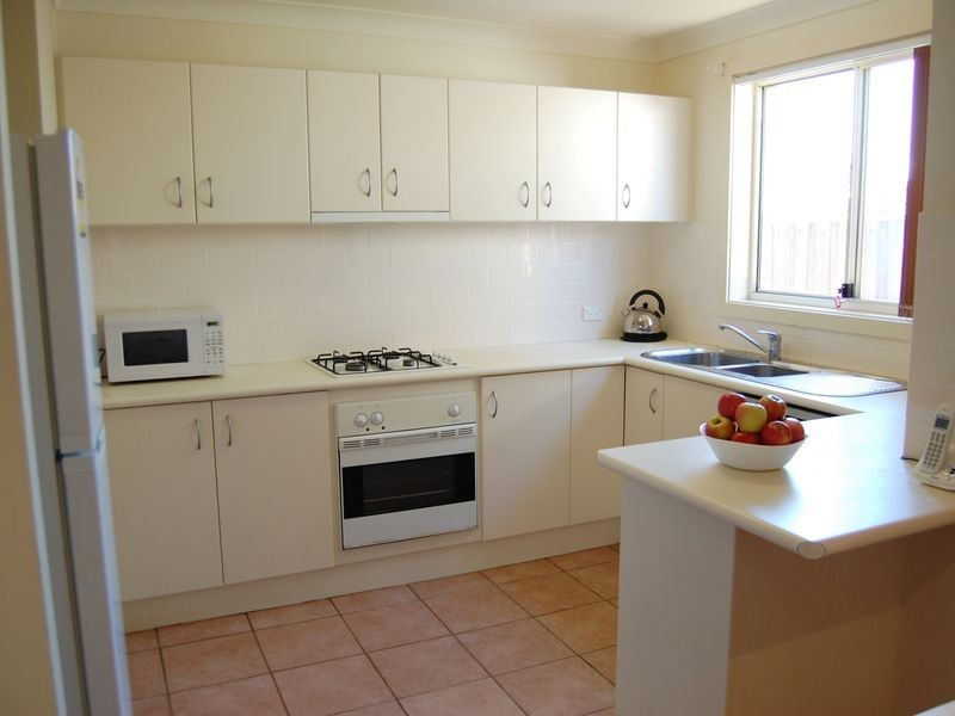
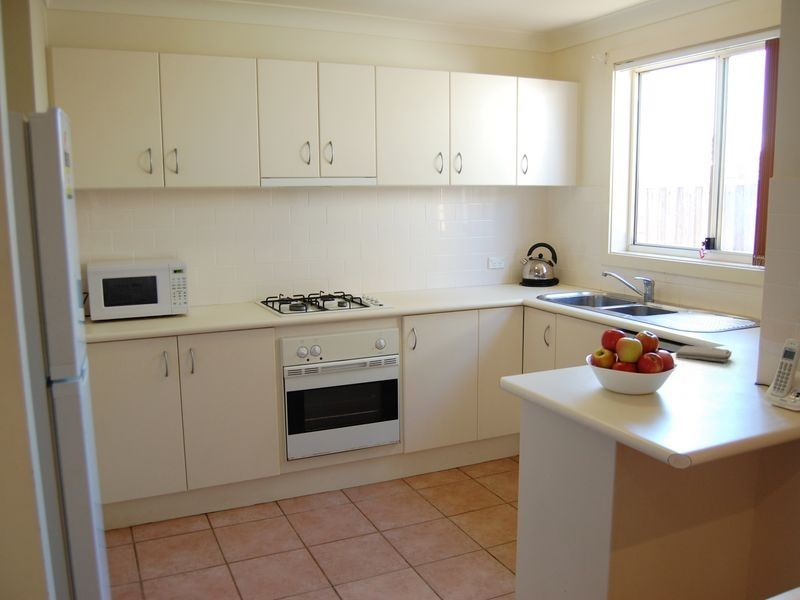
+ washcloth (703, 353)
